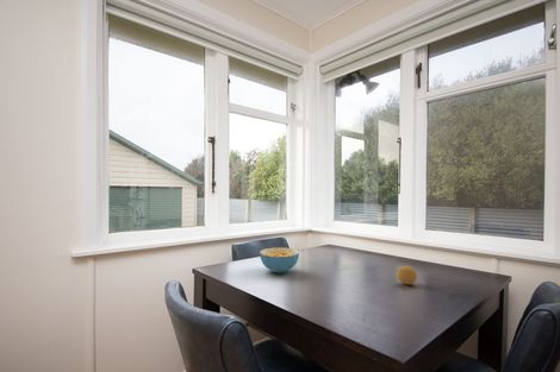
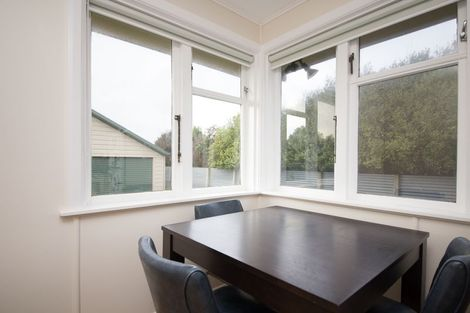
- cereal bowl (279, 261)
- fruit (406, 275)
